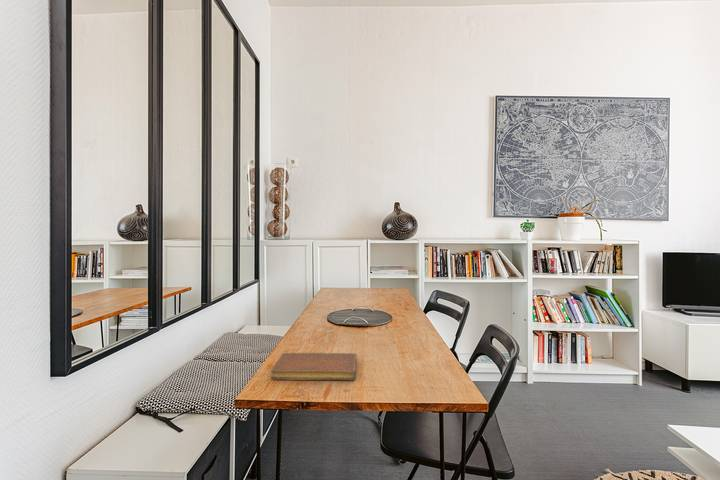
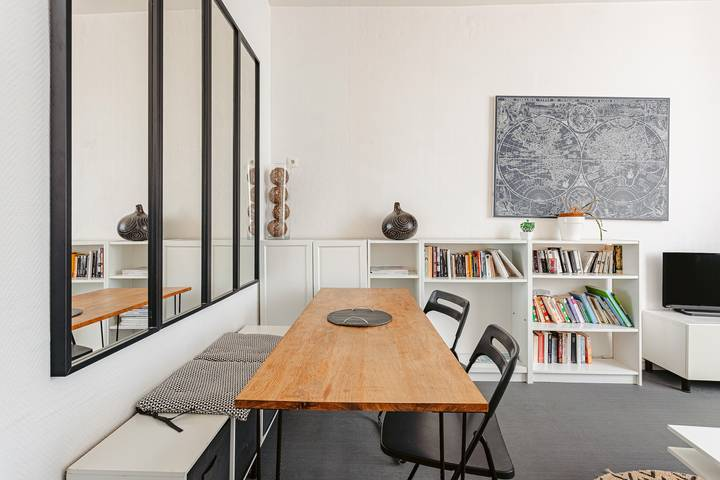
- notebook (316, 365)
